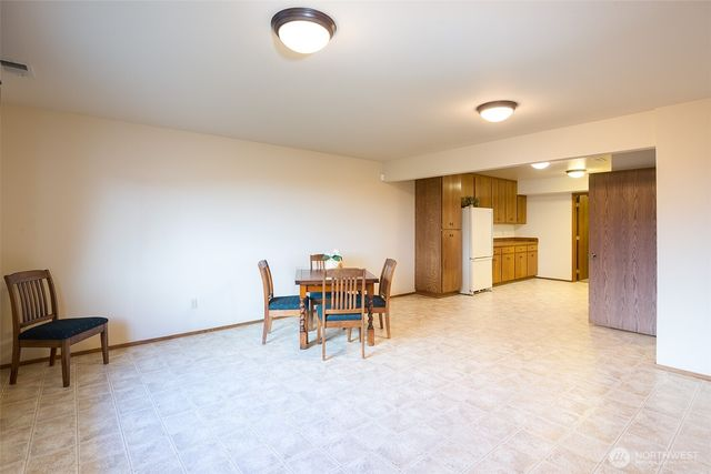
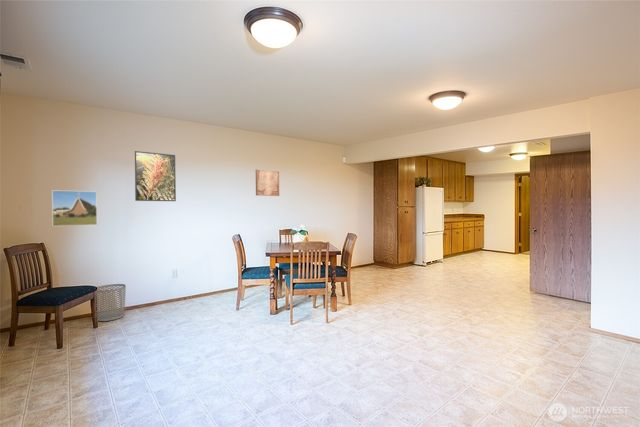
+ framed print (156, 177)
+ wall art (267, 183)
+ waste bin (110, 302)
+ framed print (75, 208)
